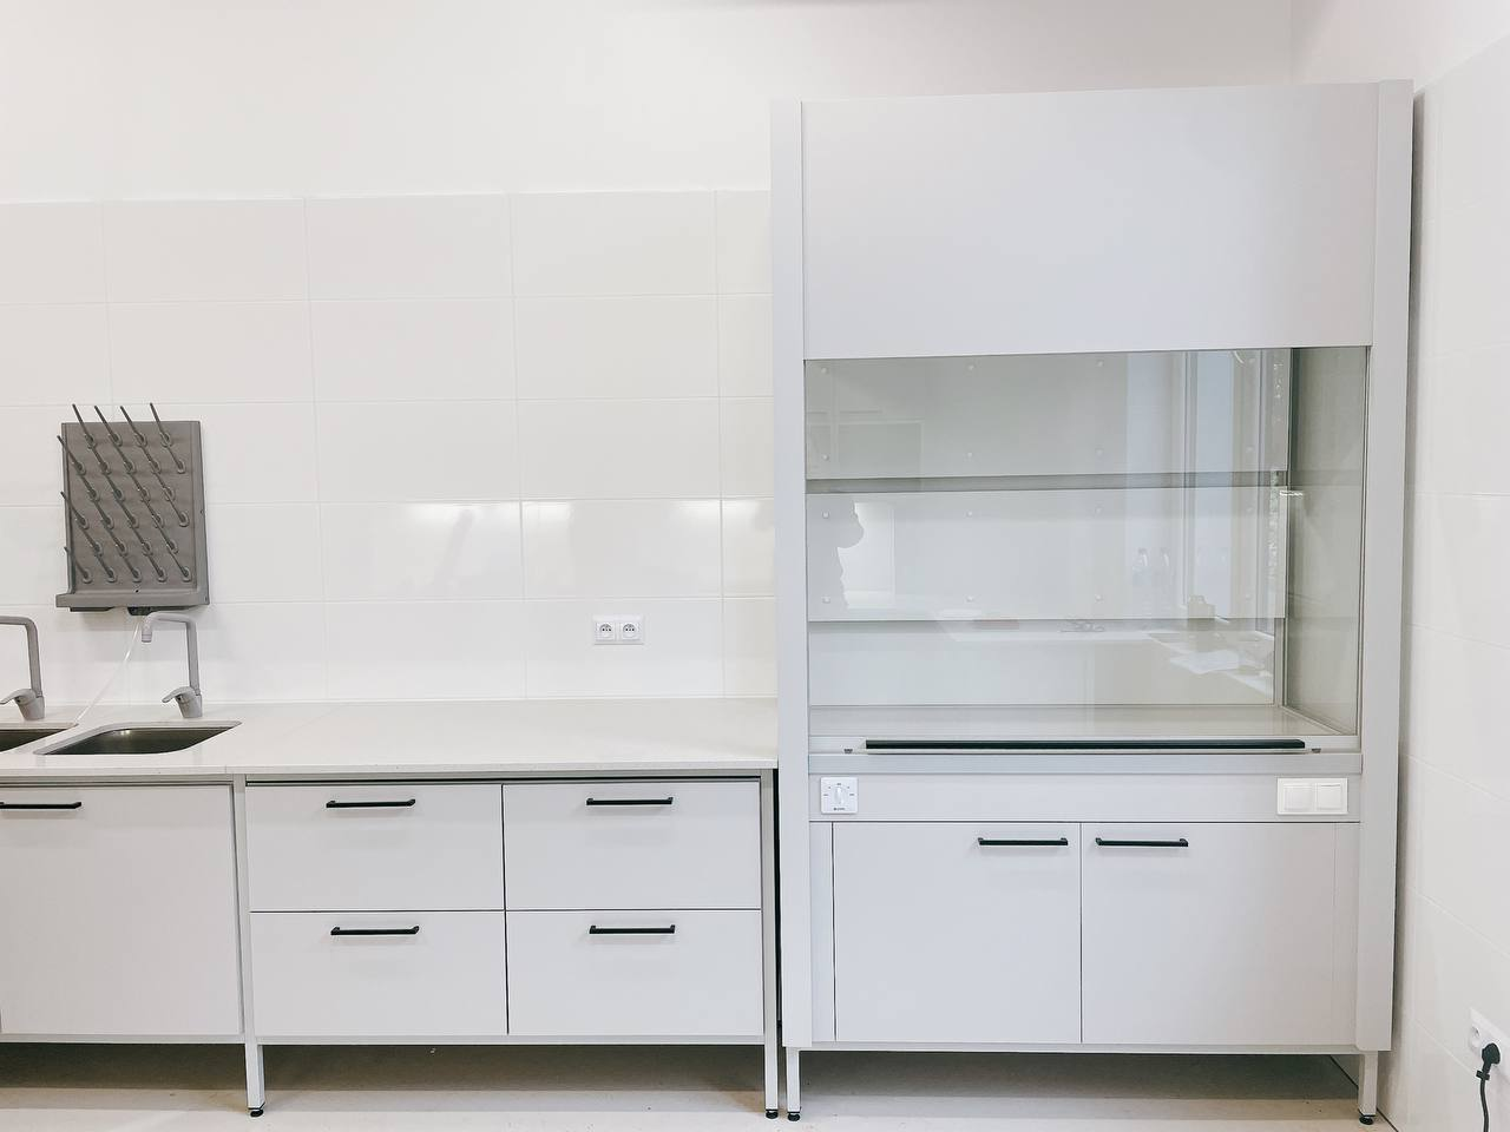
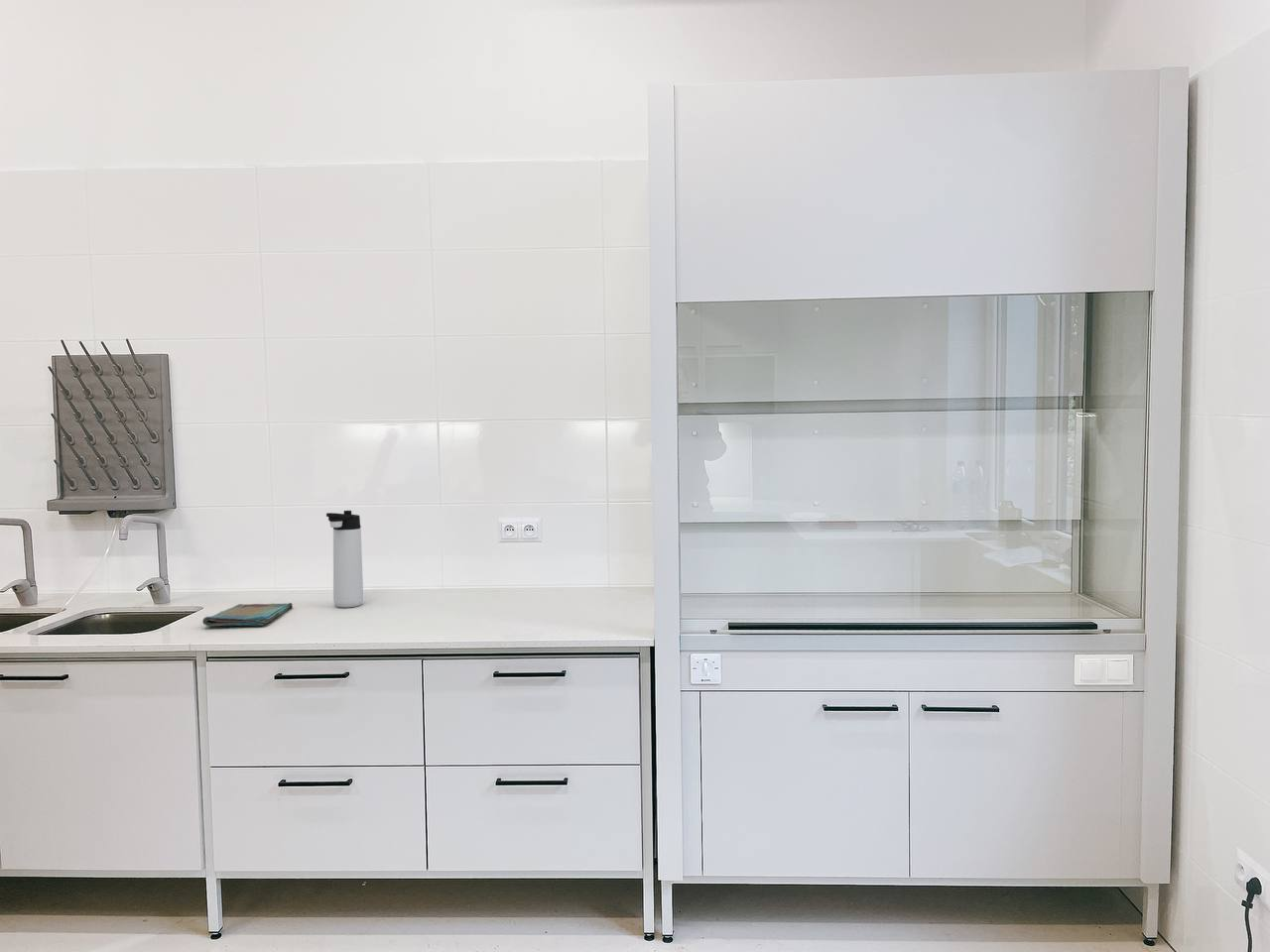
+ dish towel (249, 613)
+ thermos bottle (343, 558)
